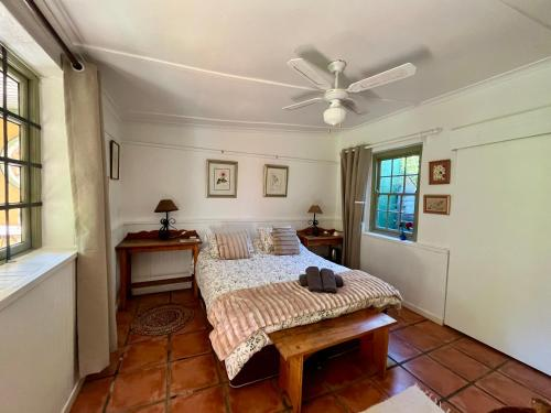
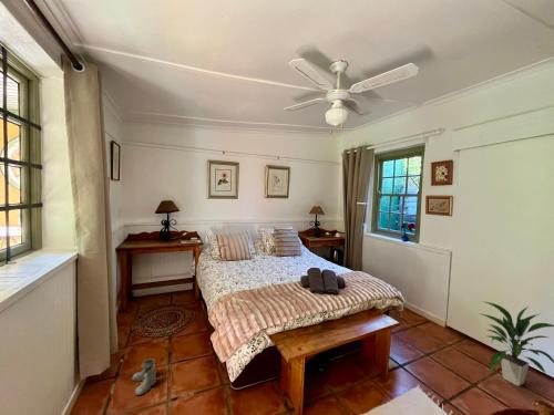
+ indoor plant (512, 341)
+ boots (144, 373)
